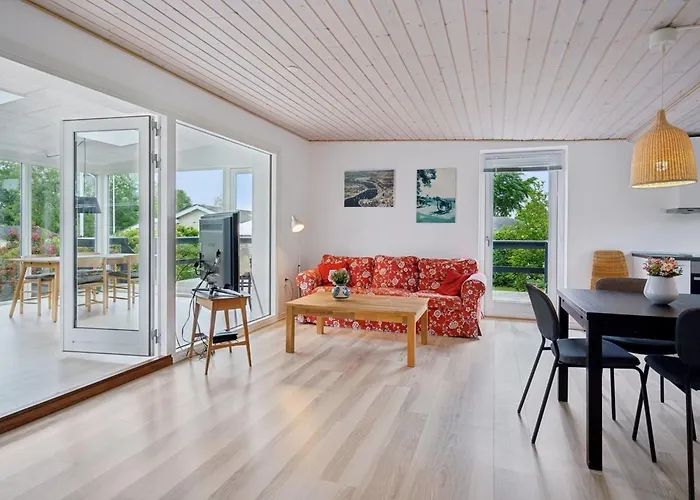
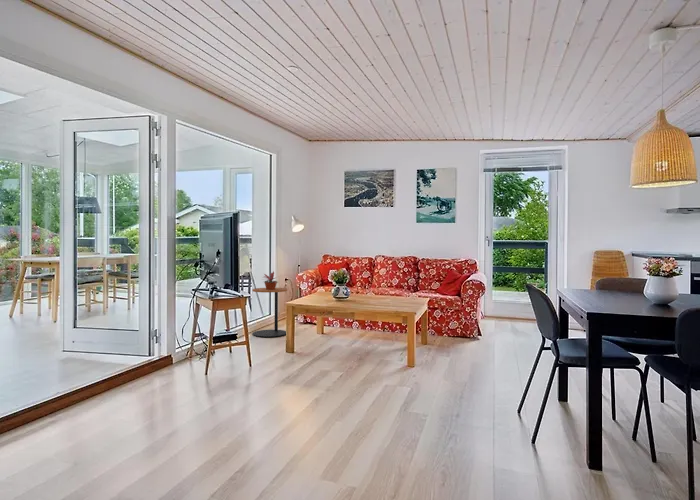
+ side table (275, 311)
+ potted plant (270, 279)
